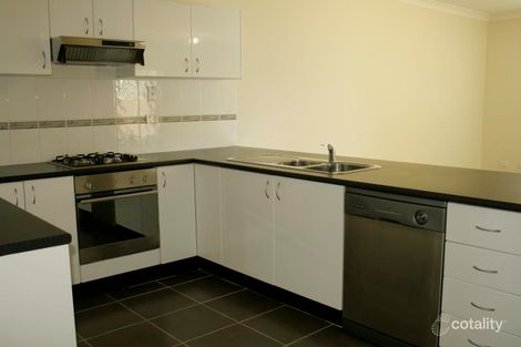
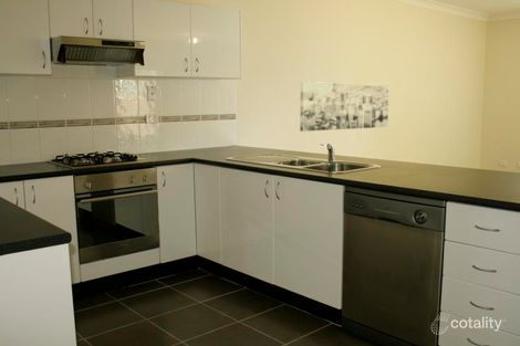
+ wall art (347, 106)
